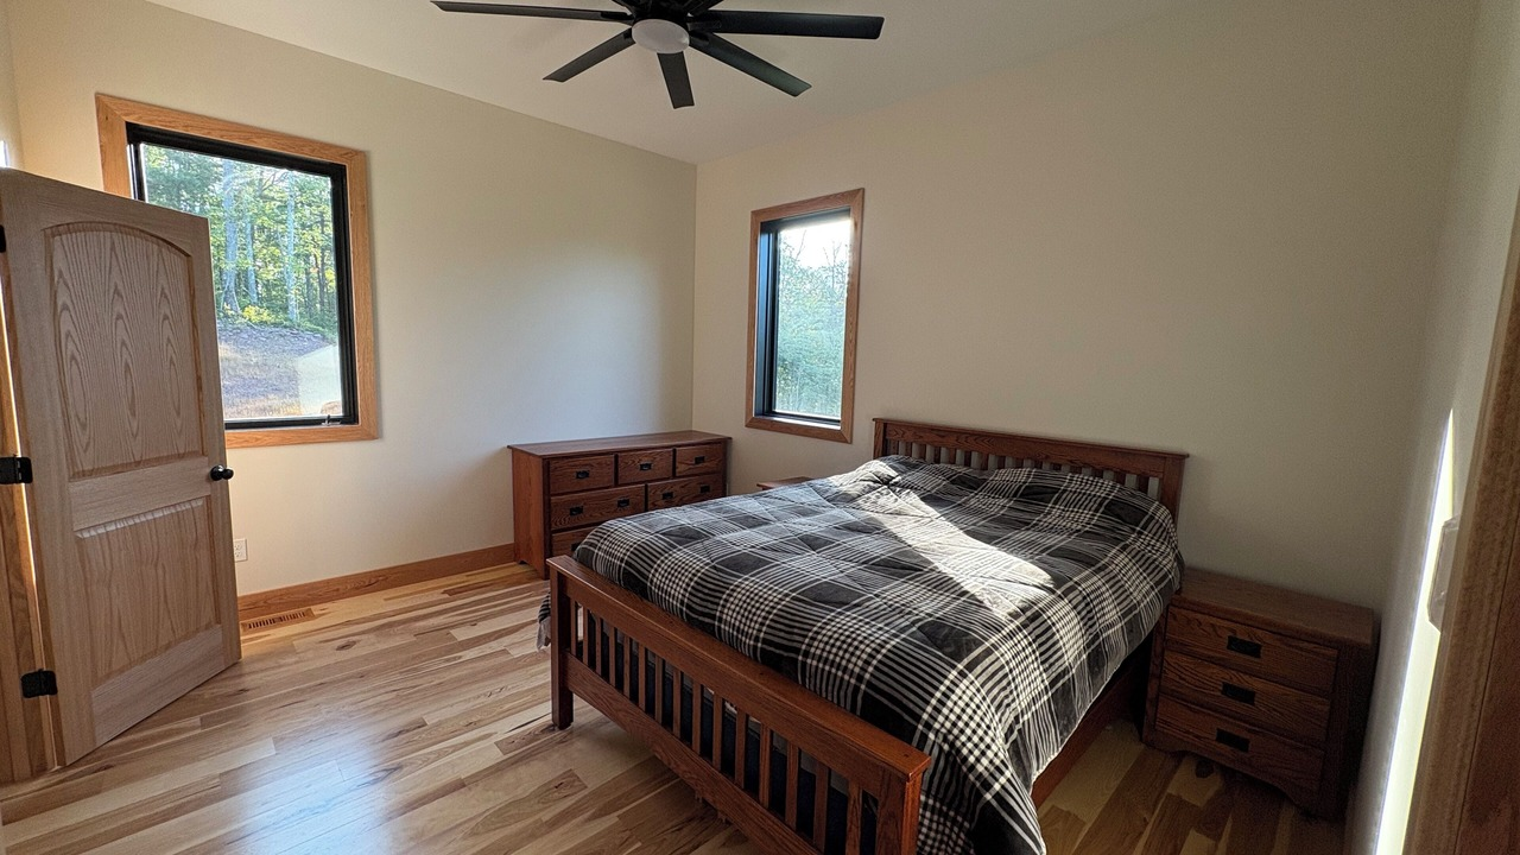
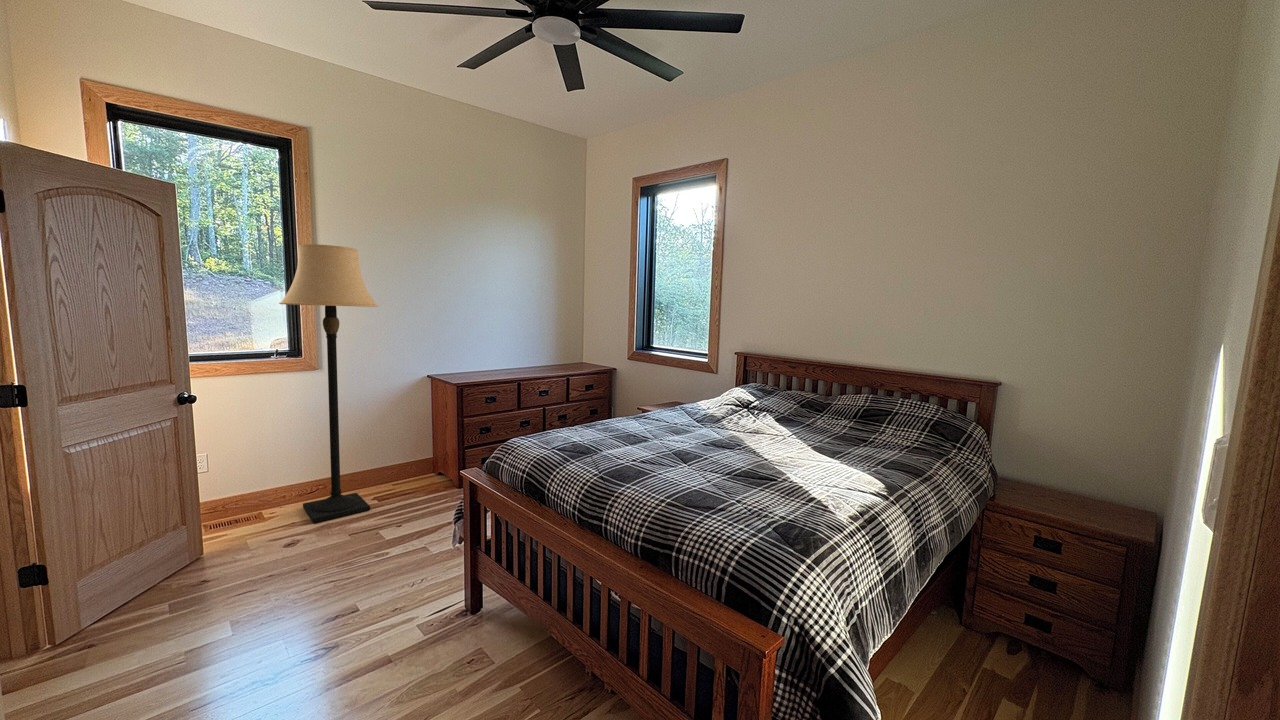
+ lamp (332, 381)
